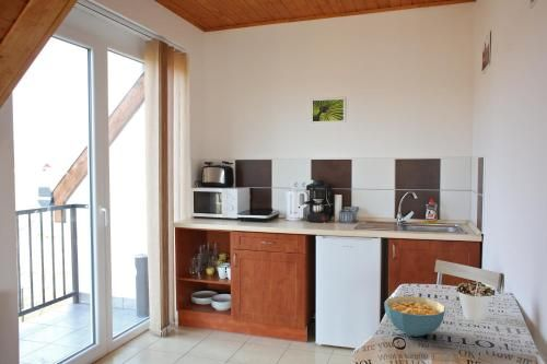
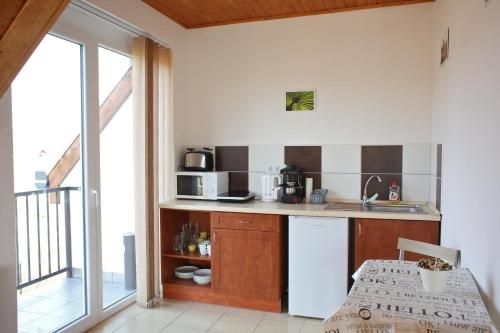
- cereal bowl (414, 318)
